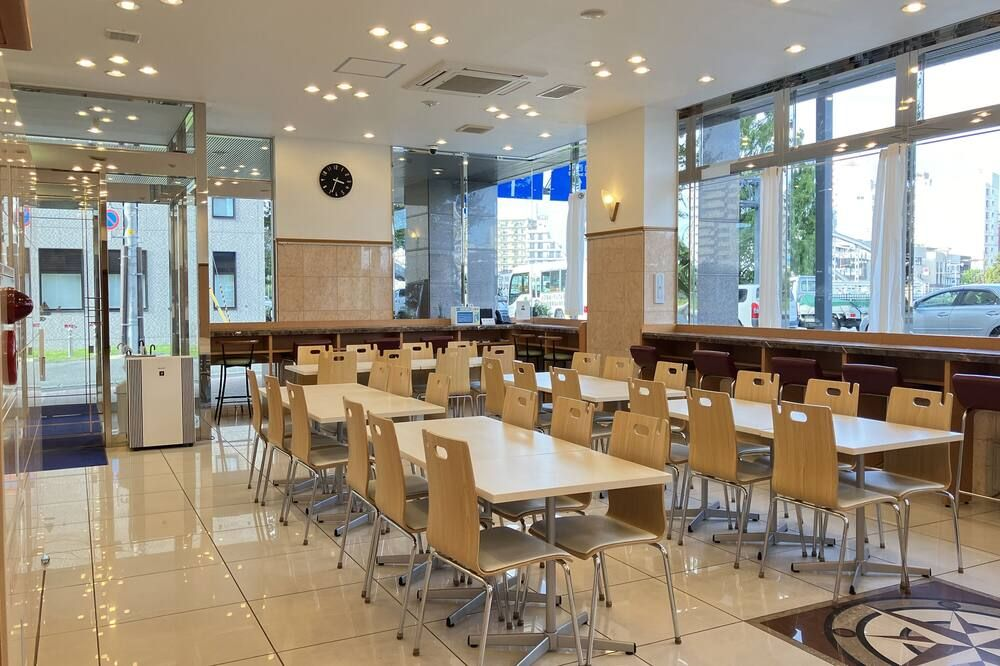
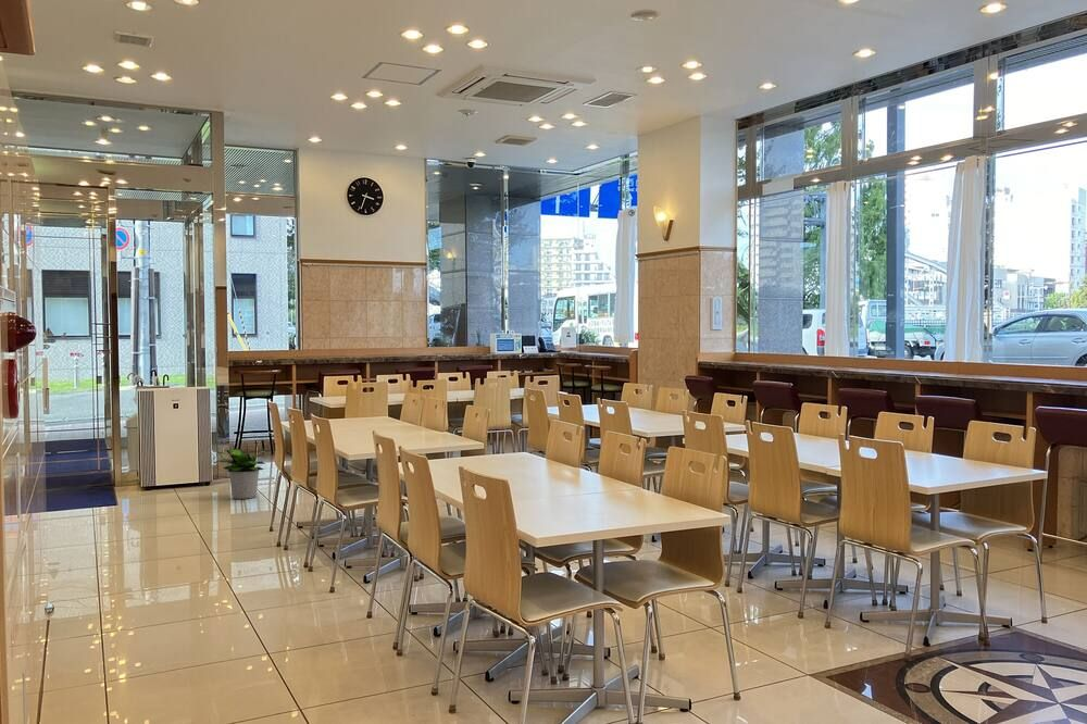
+ potted plant (241, 474)
